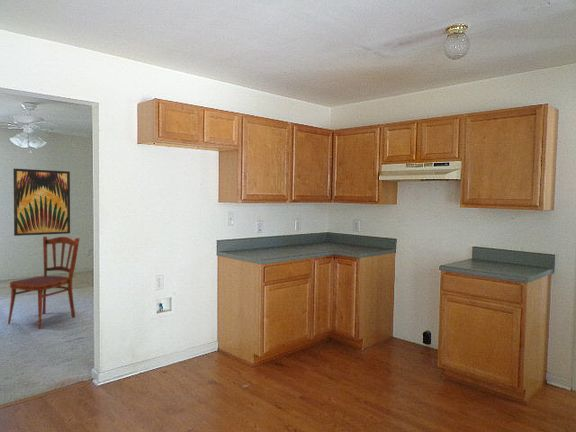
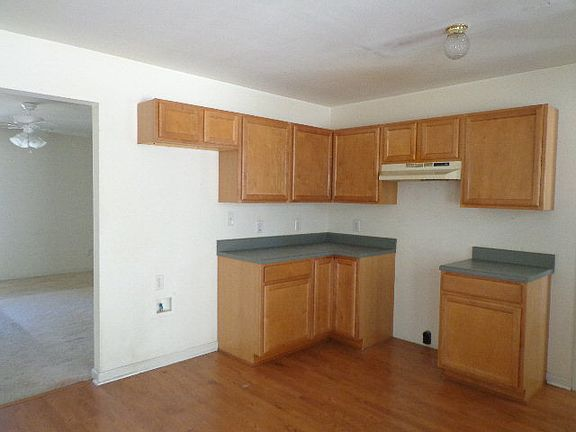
- dining chair (44, 279)
- wall art (43, 202)
